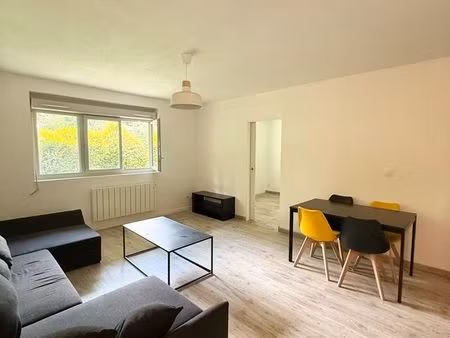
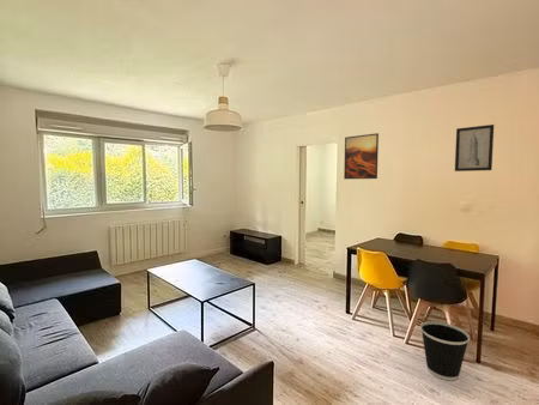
+ wastebasket (443, 351)
+ wall art (473, 149)
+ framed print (361, 157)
